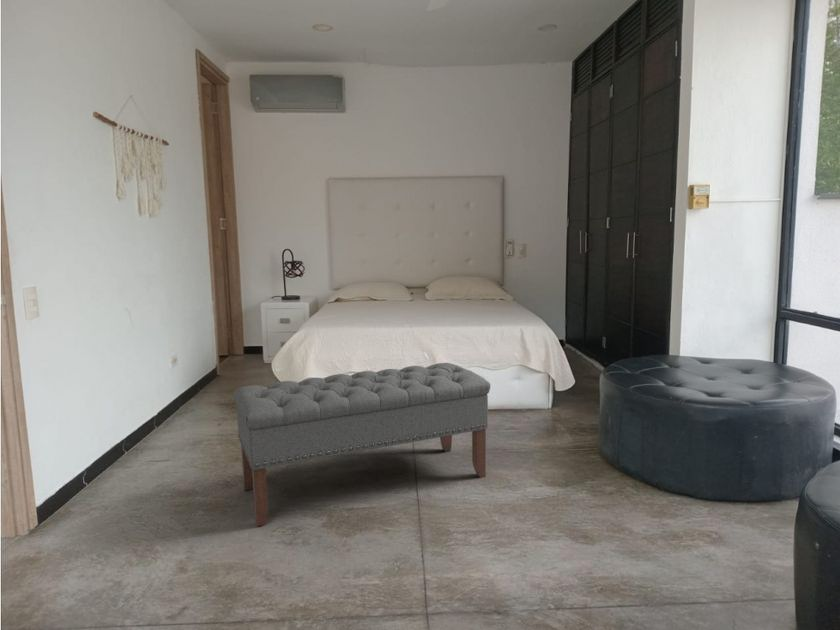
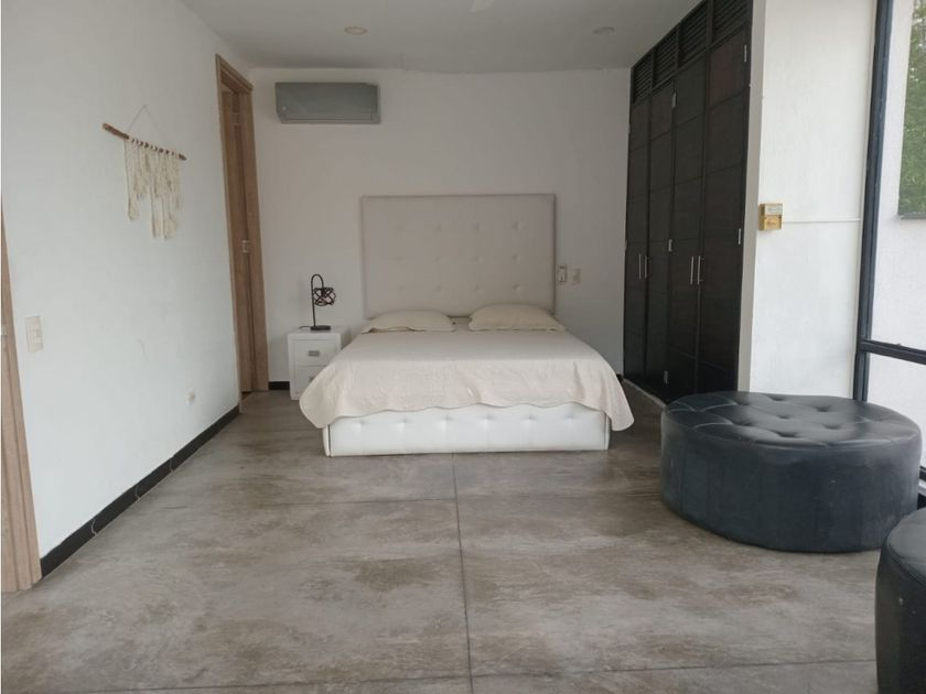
- bench (364, 431)
